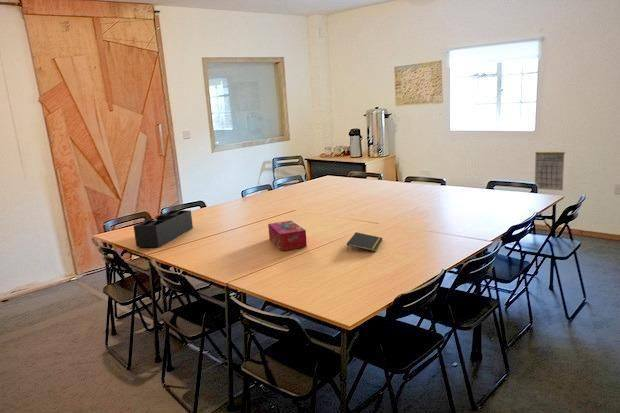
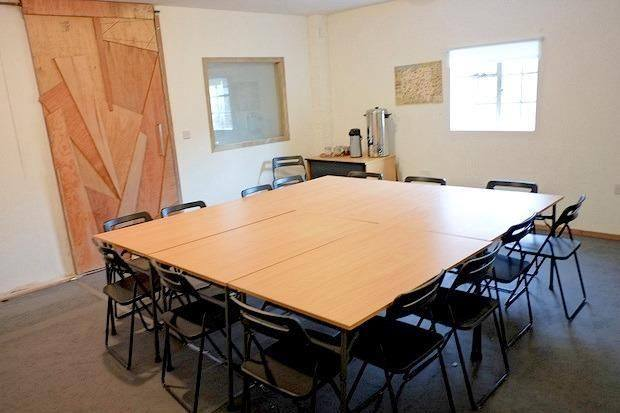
- tissue box (286, 234)
- desk organizer (165, 227)
- notepad (365, 241)
- calendar (549, 166)
